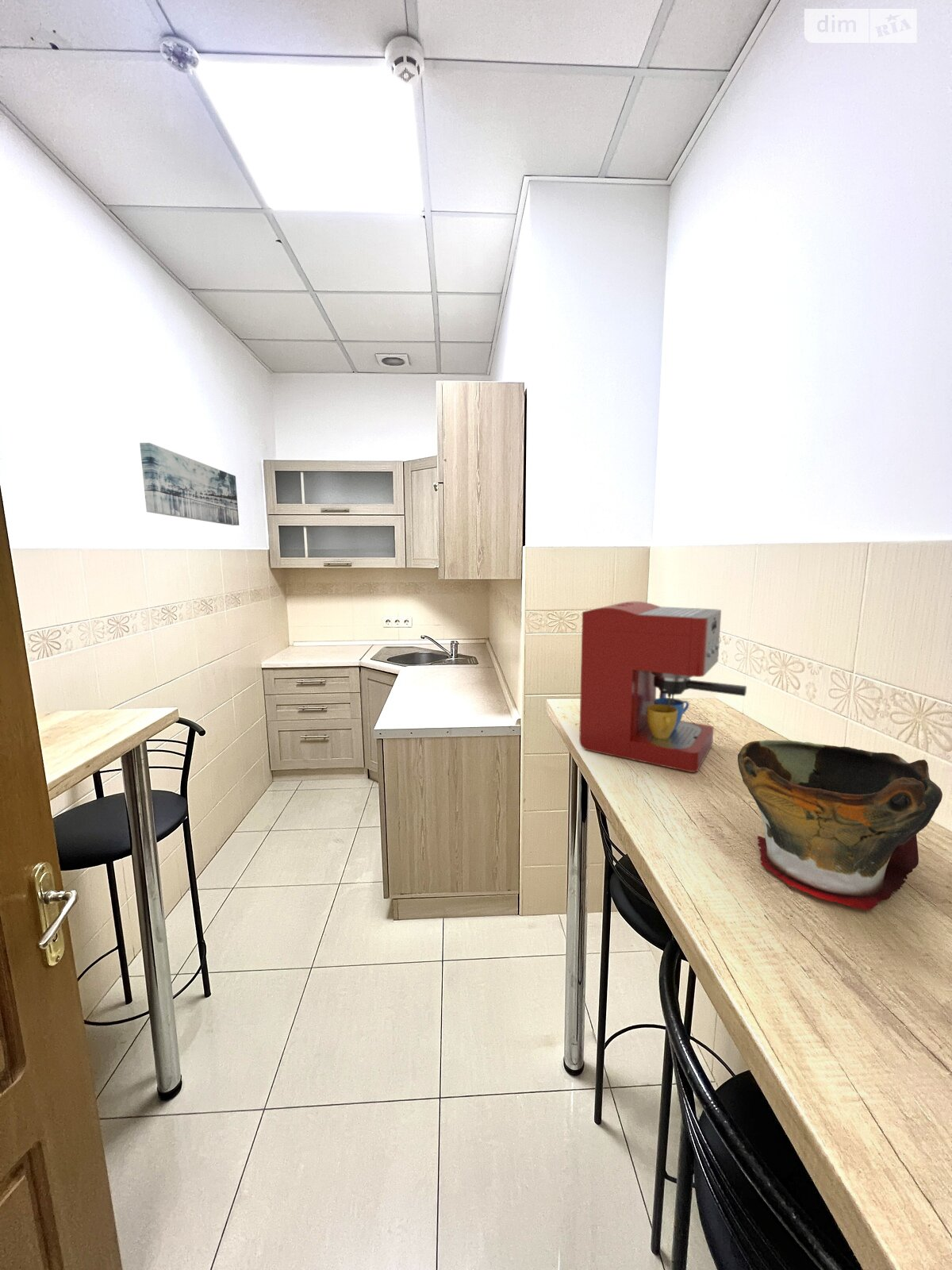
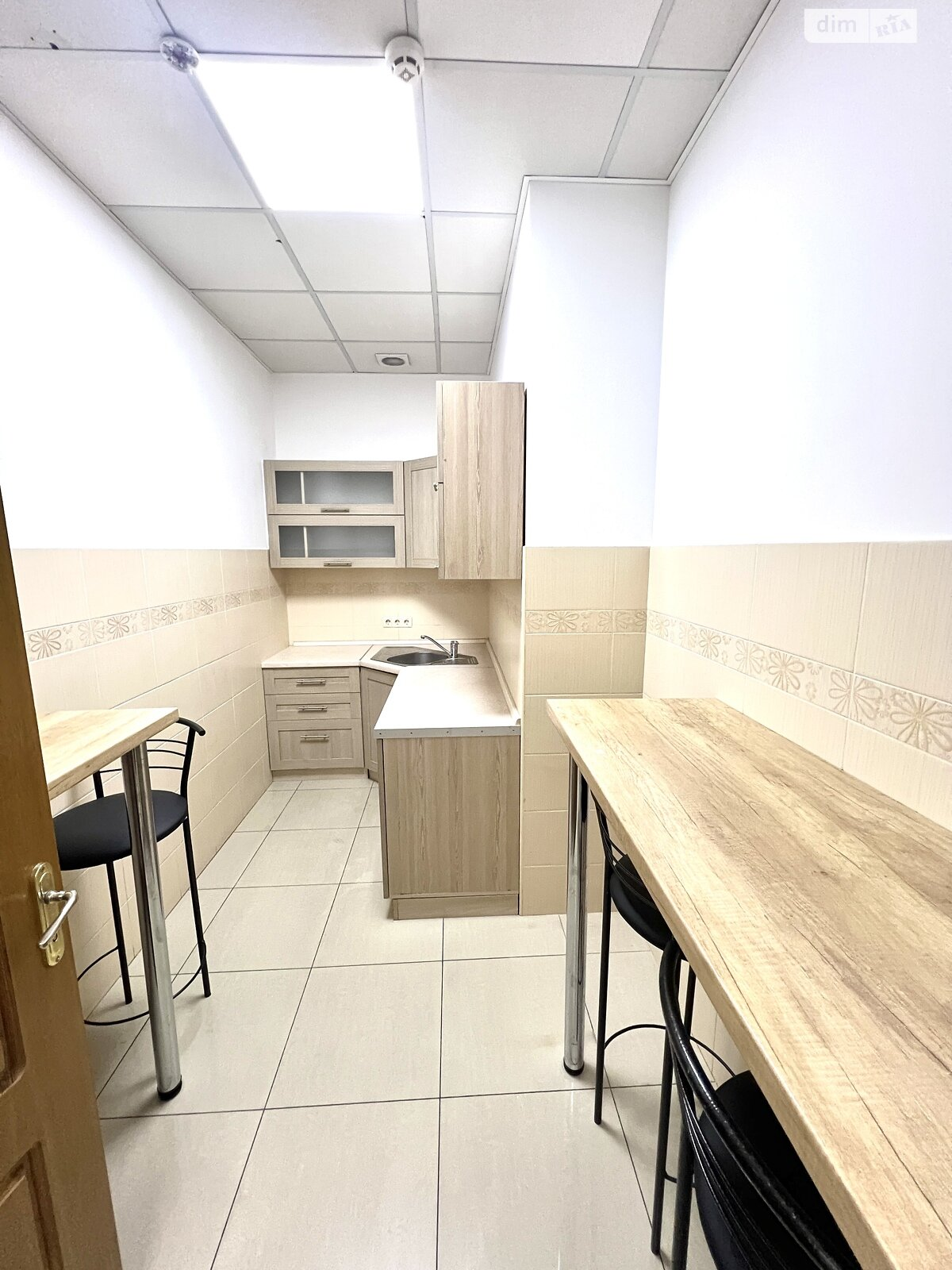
- wall art (198, 491)
- coffee maker (648, 676)
- bowl (829, 804)
